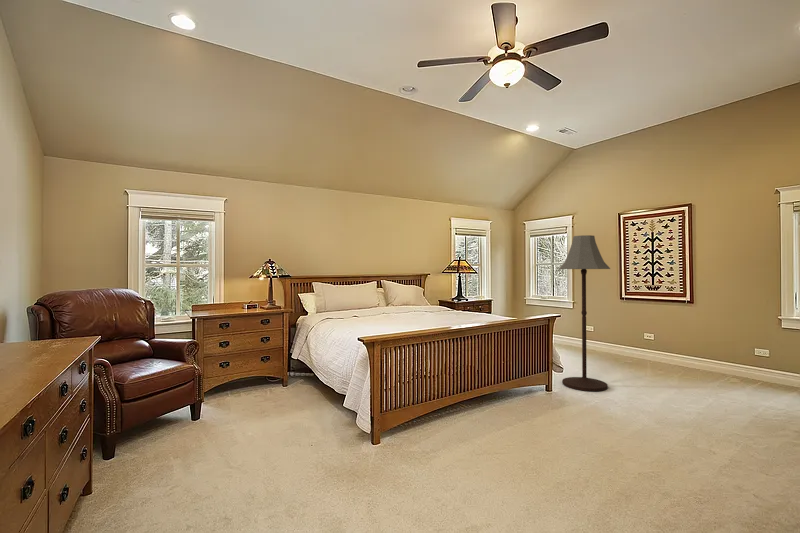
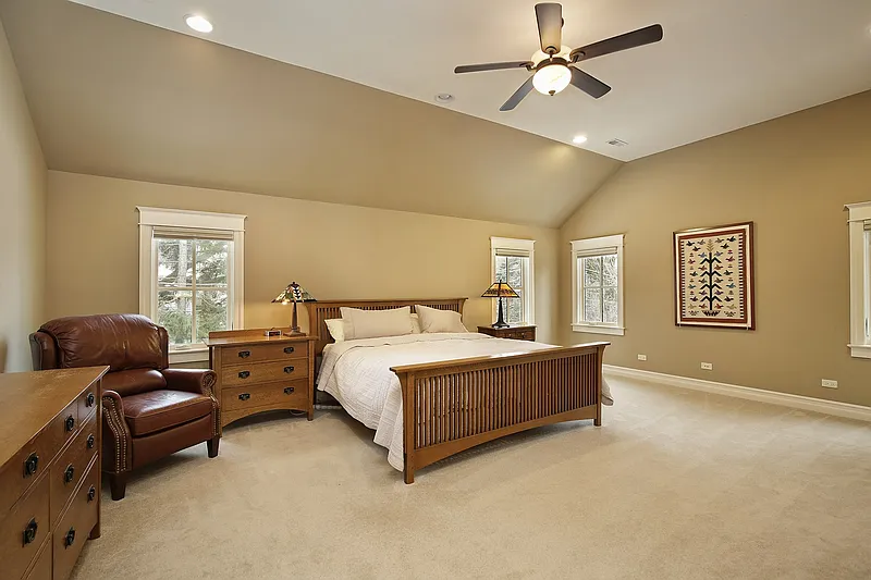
- floor lamp (584, 310)
